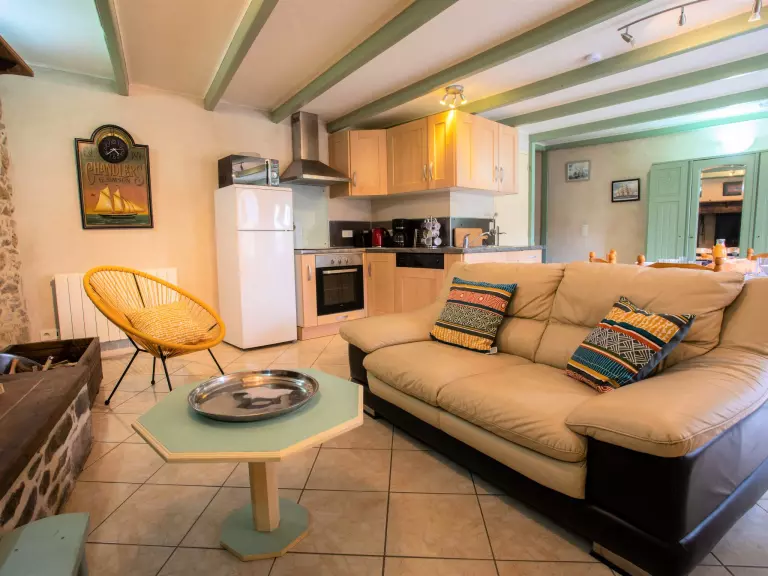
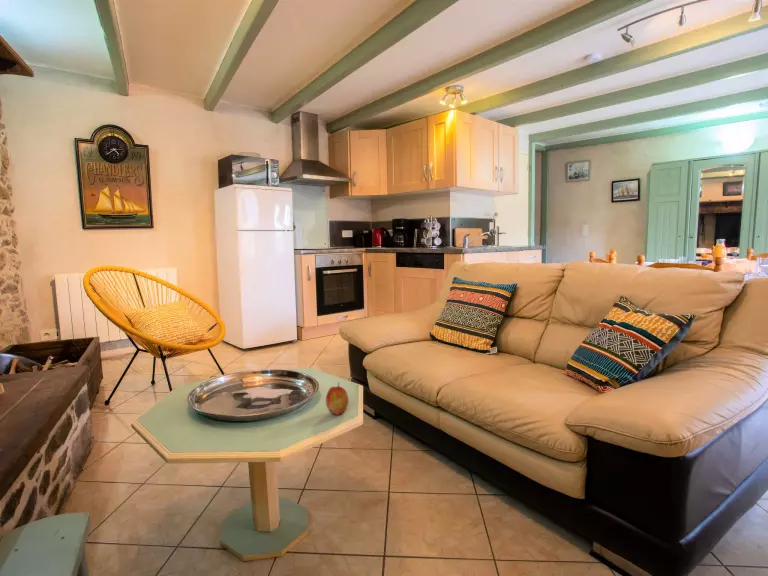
+ apple (337, 397)
